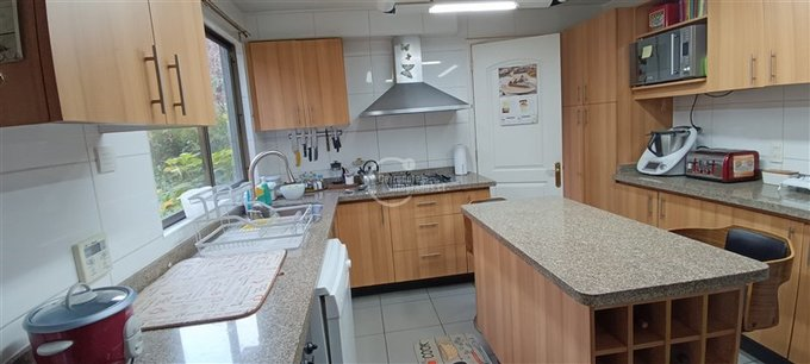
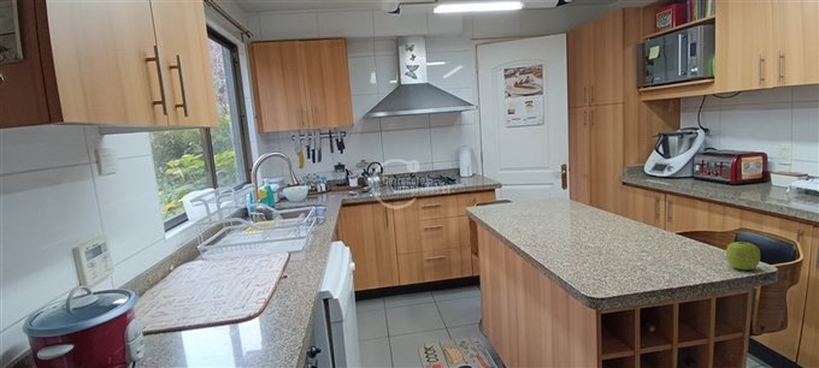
+ fruit (742, 254)
